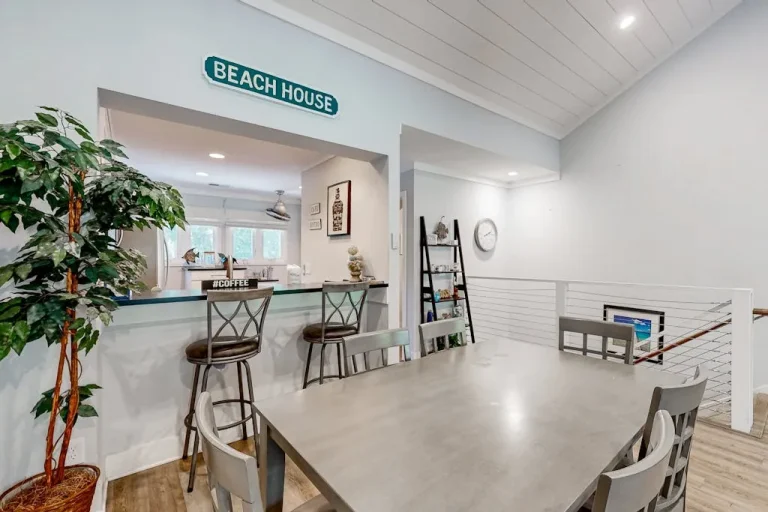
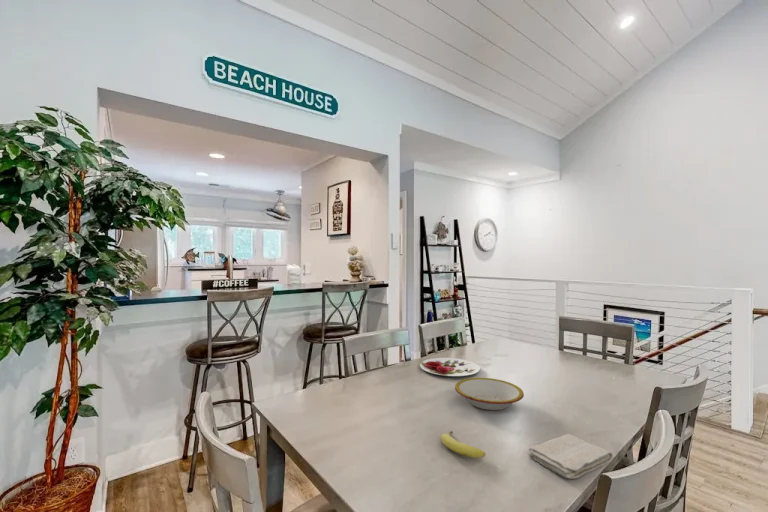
+ plate (449, 365)
+ bowl (488, 395)
+ fruit (458, 442)
+ washcloth (569, 453)
